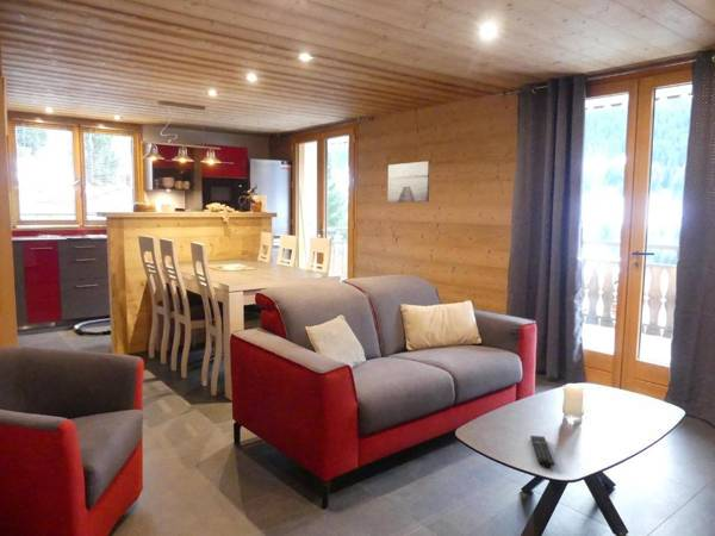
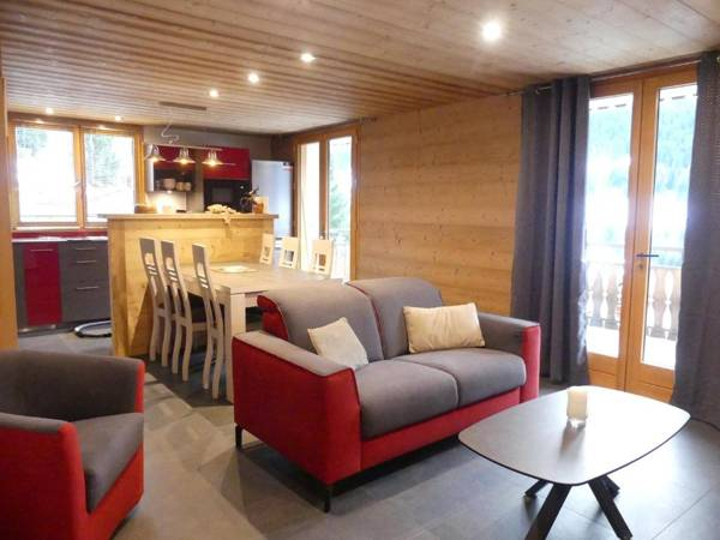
- wall art (408, 182)
- remote control (541, 450)
